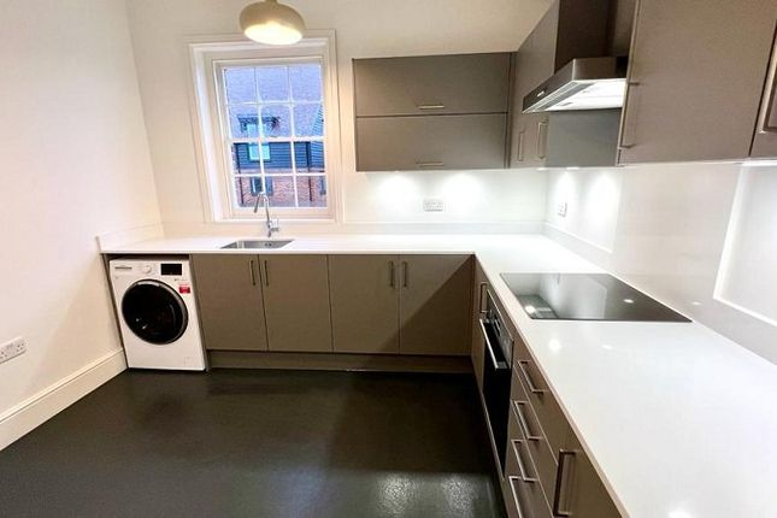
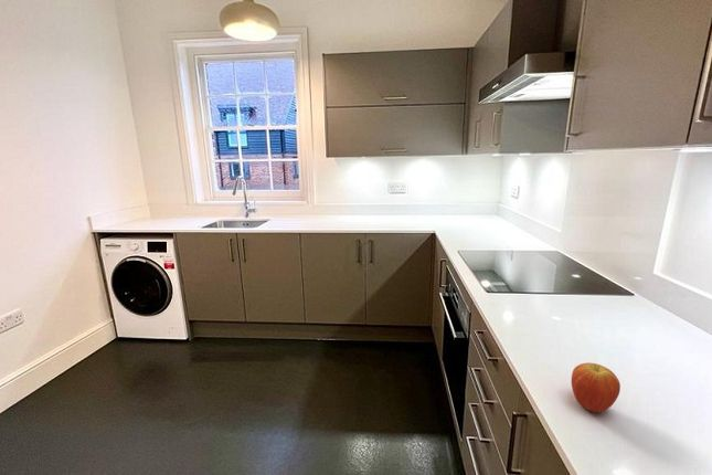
+ fruit (594, 384)
